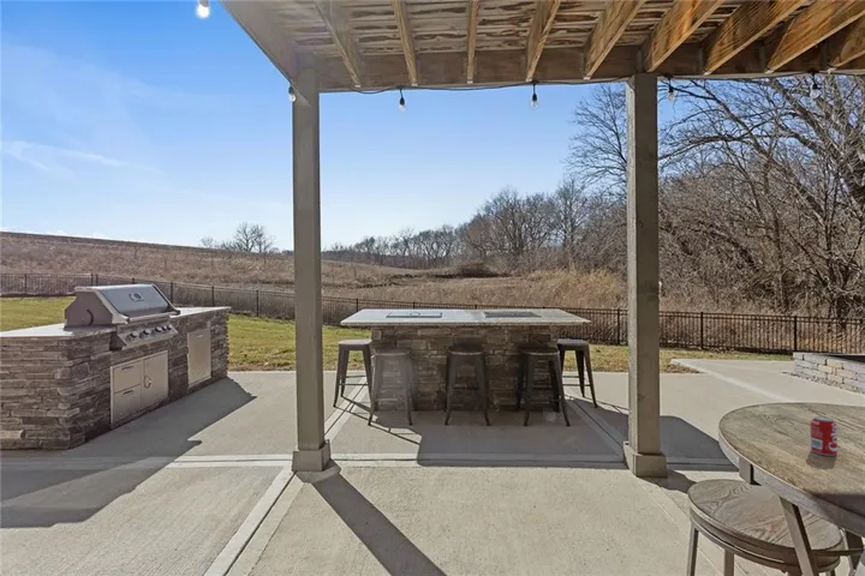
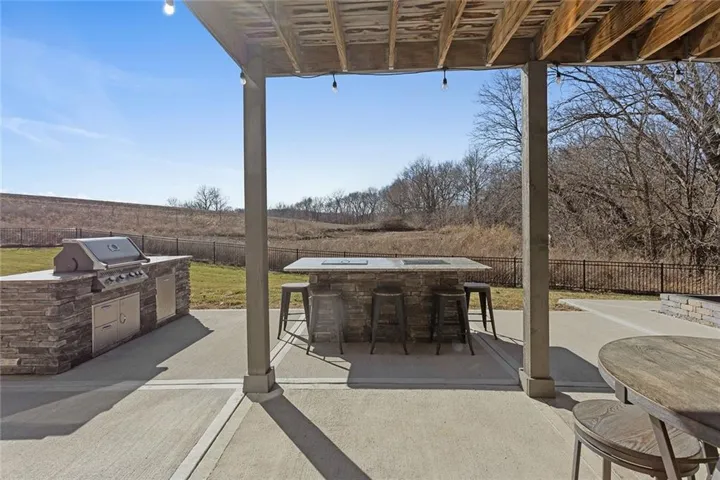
- beverage can (823, 434)
